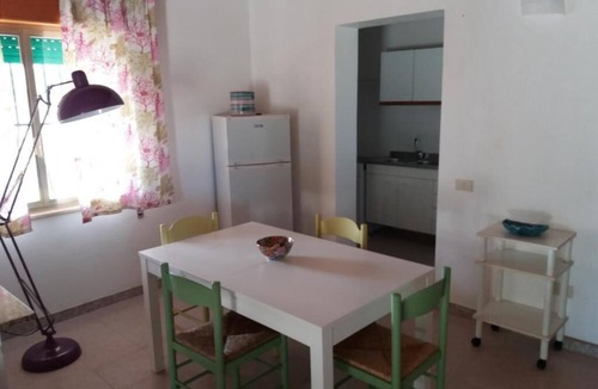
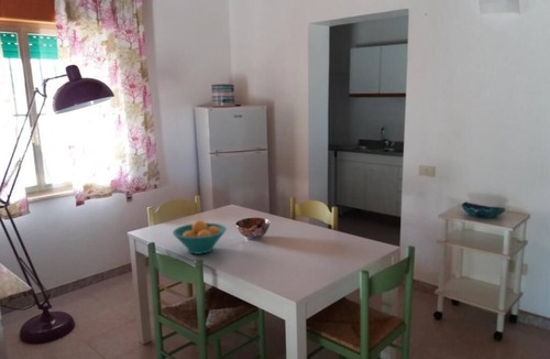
+ fruit bowl (199, 235)
